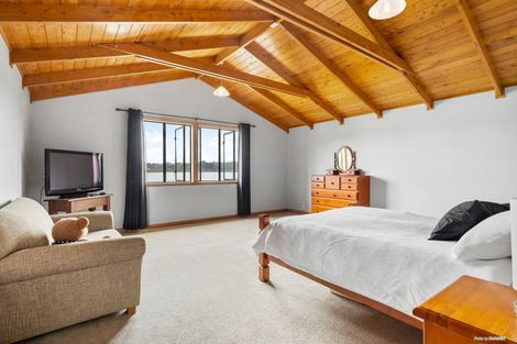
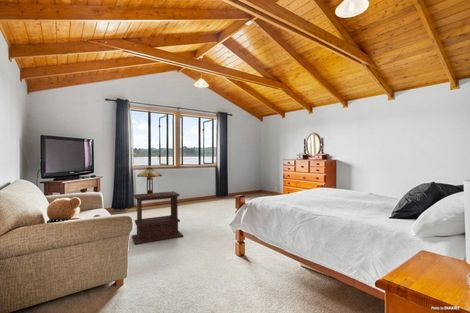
+ side table (157, 217)
+ table lamp (149, 180)
